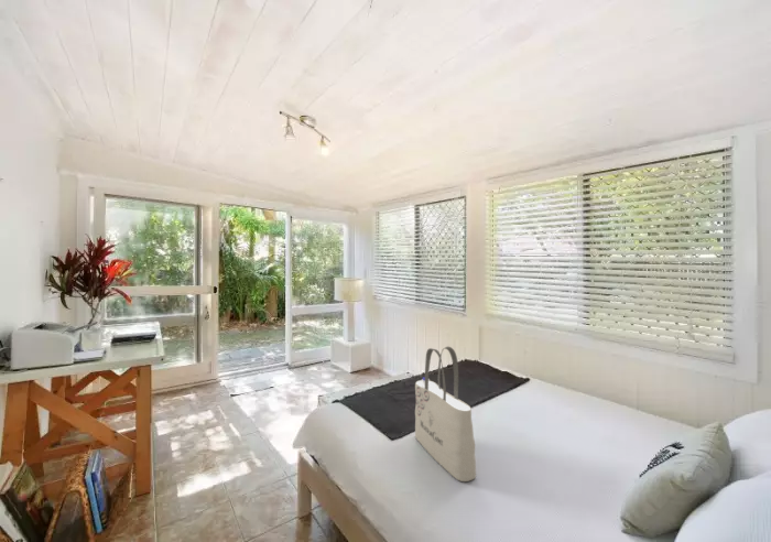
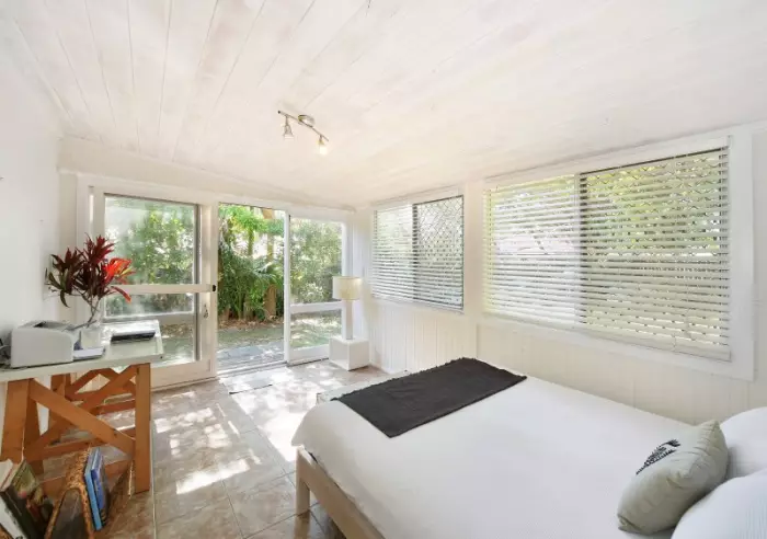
- tote bag (442, 401)
